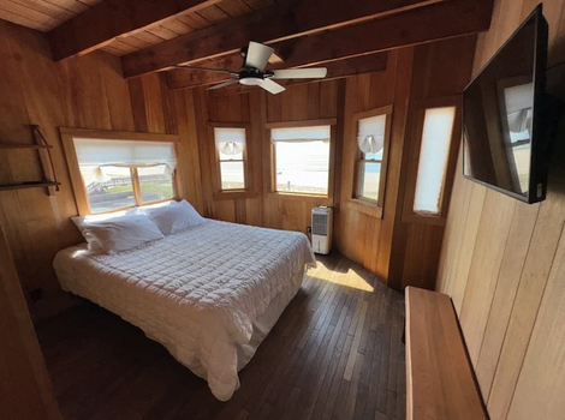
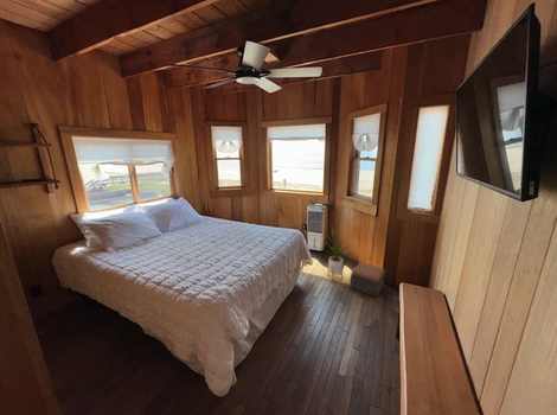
+ footstool (367, 277)
+ house plant (337, 253)
